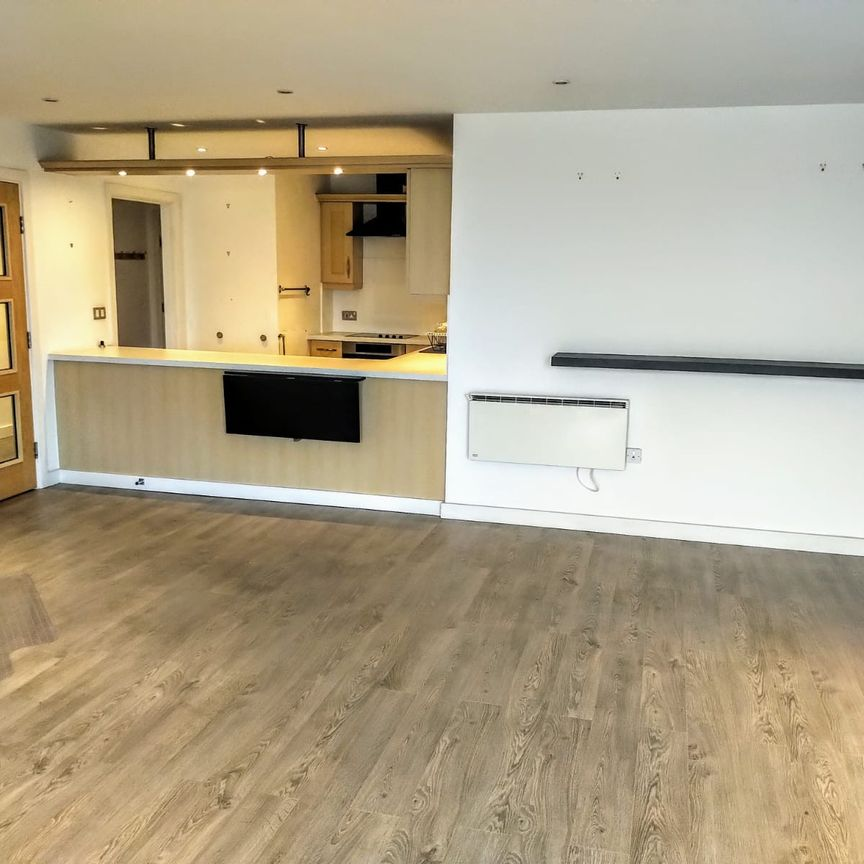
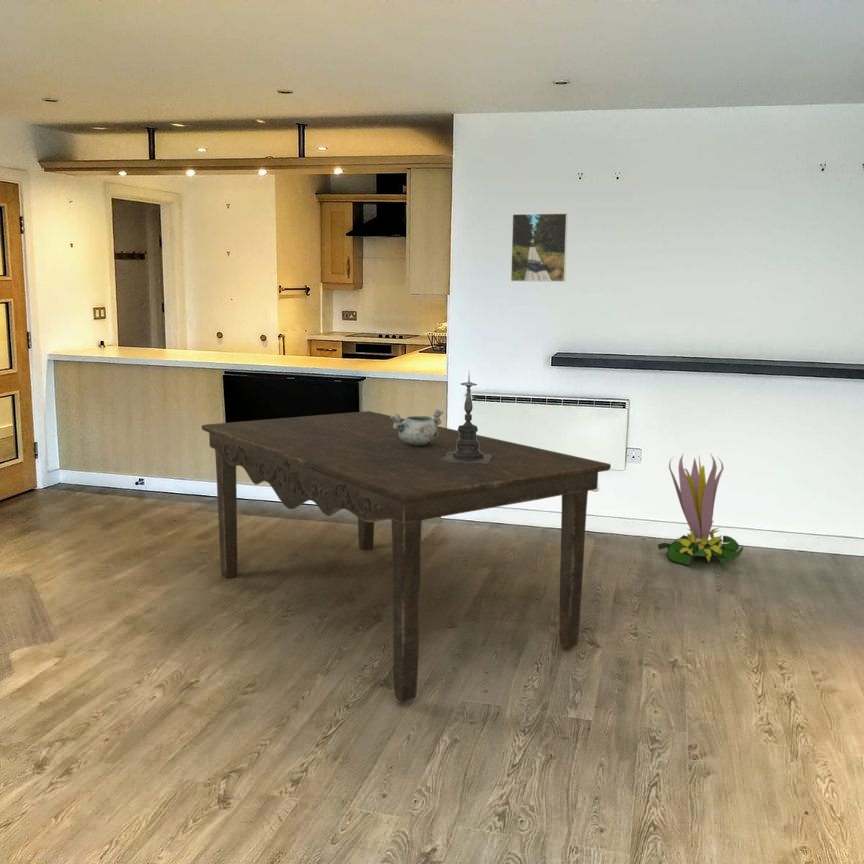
+ candle holder (467, 414)
+ decorative plant (702, 505)
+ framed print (538, 247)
+ decorative bowl (417, 427)
+ dining table (380, 520)
